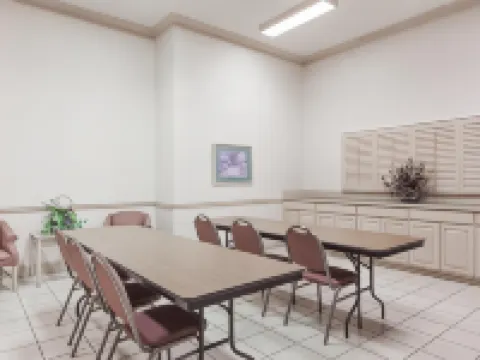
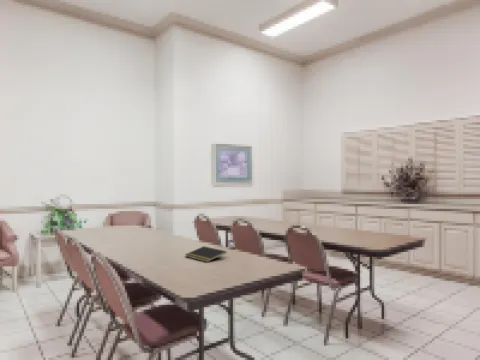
+ notepad (205, 253)
